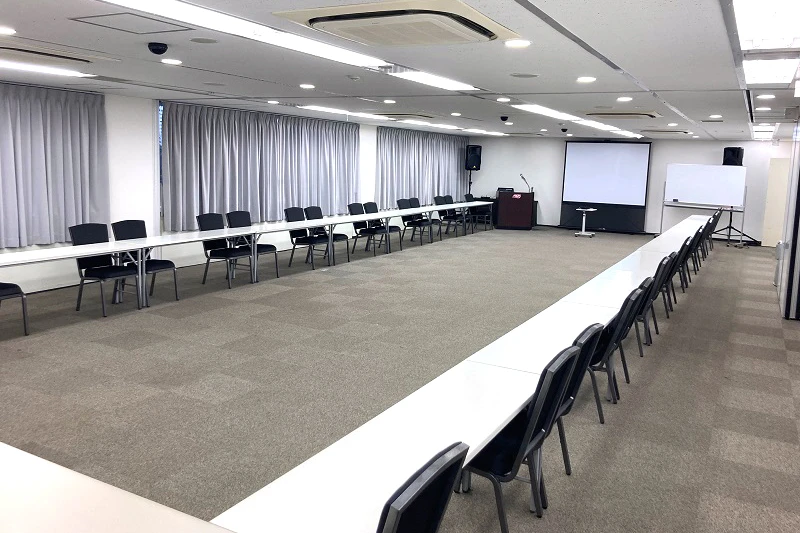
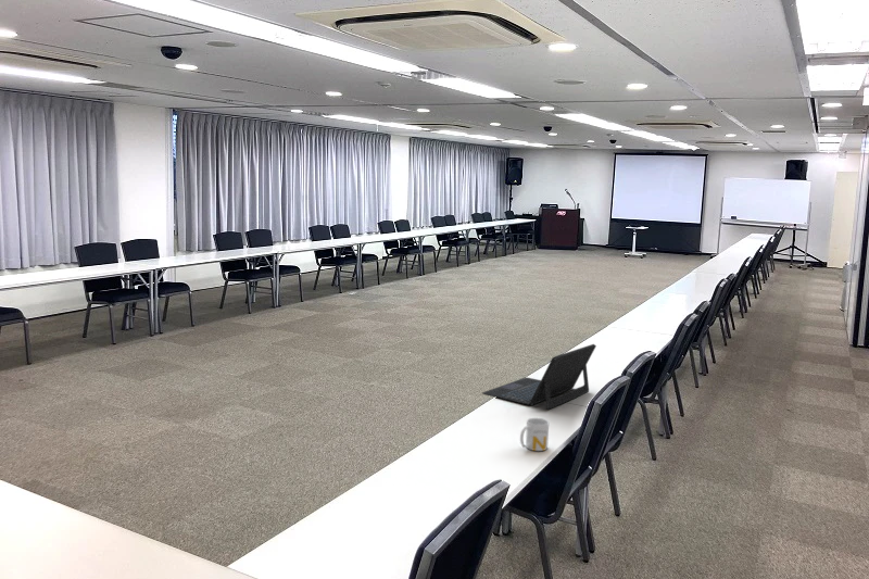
+ laptop (545, 370)
+ mug (536, 435)
